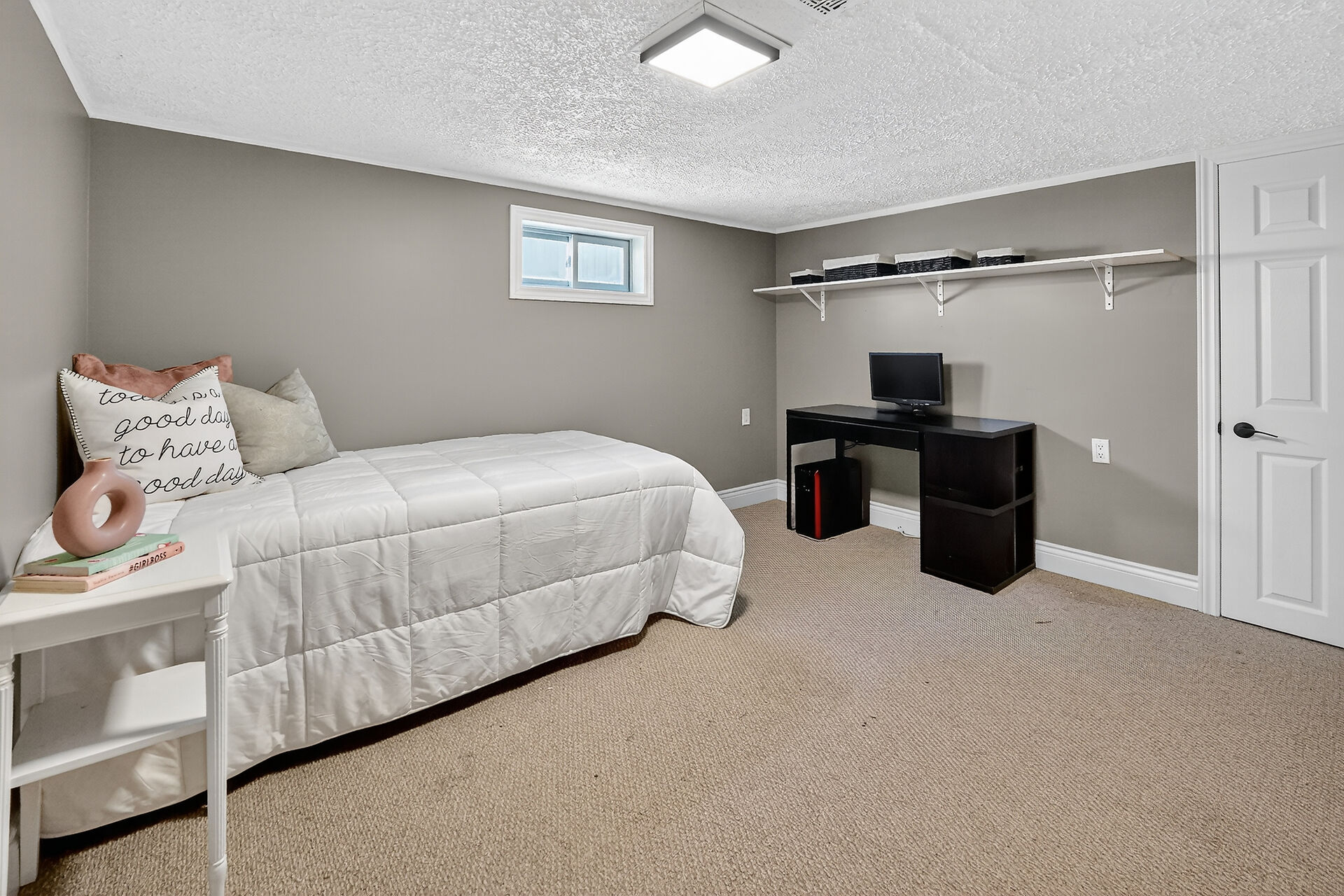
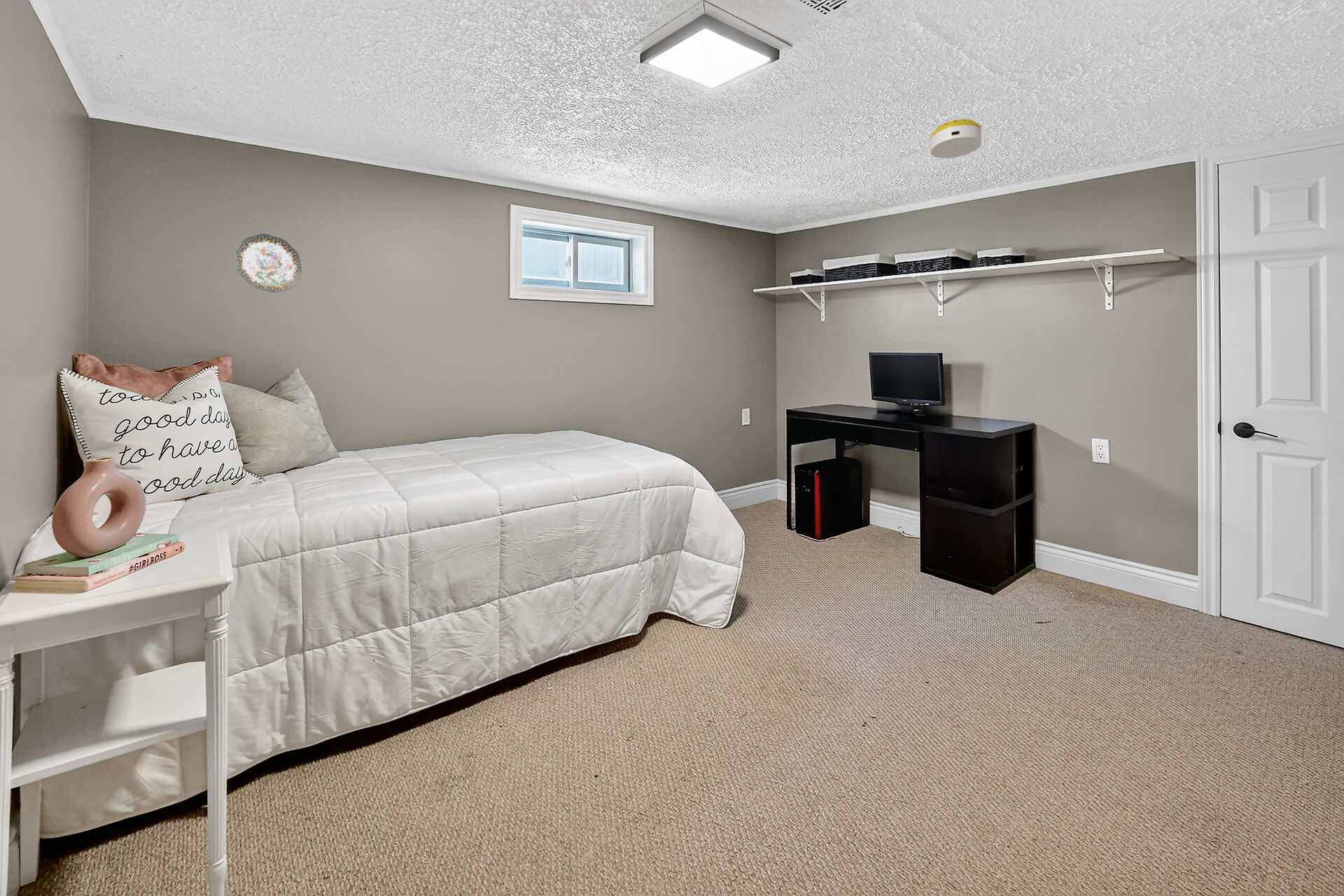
+ decorative plate (269, 263)
+ smoke detector (955, 138)
